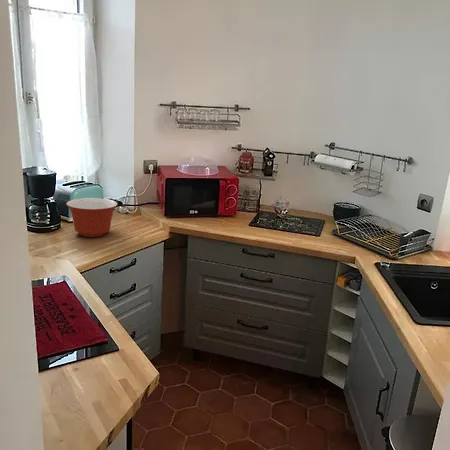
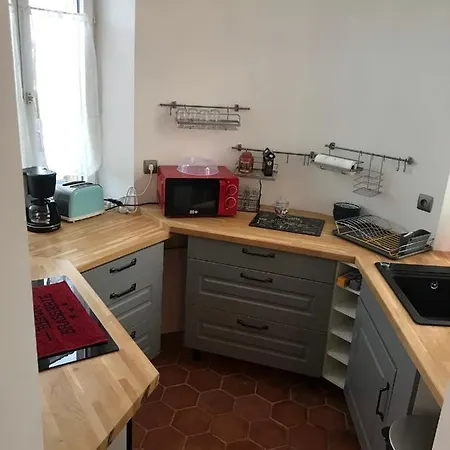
- mixing bowl (92, 218)
